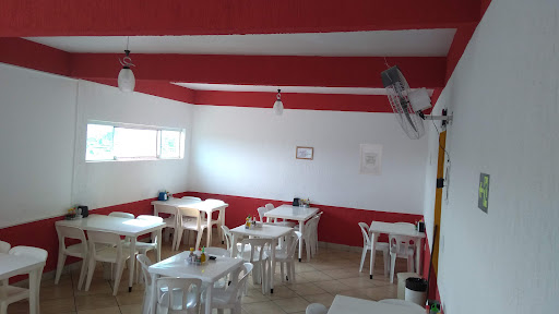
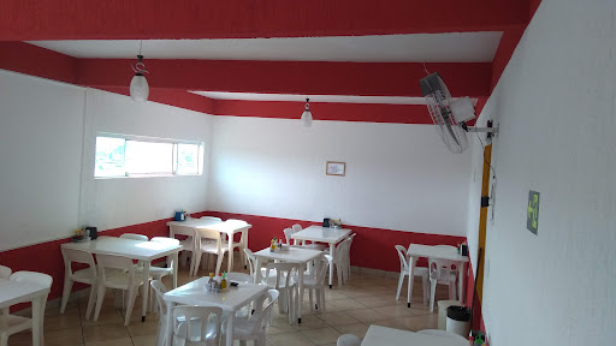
- wall art (370, 159)
